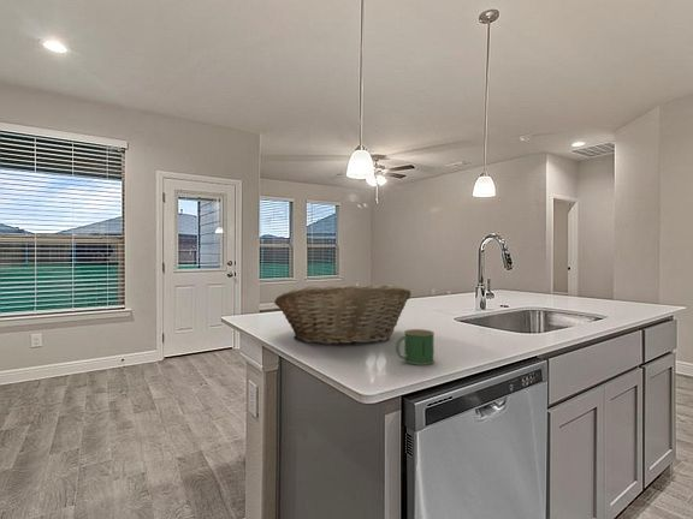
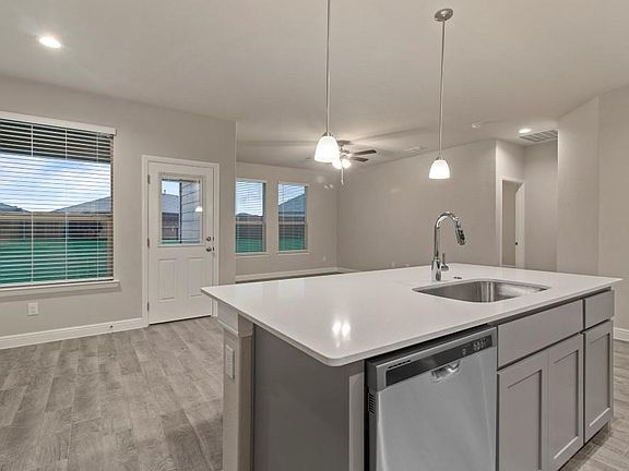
- fruit basket (343, 309)
- mug (414, 346)
